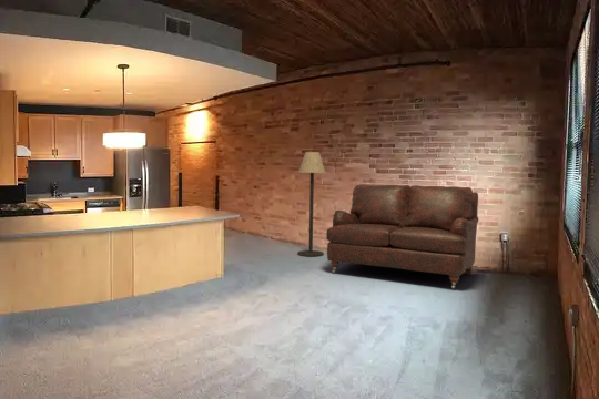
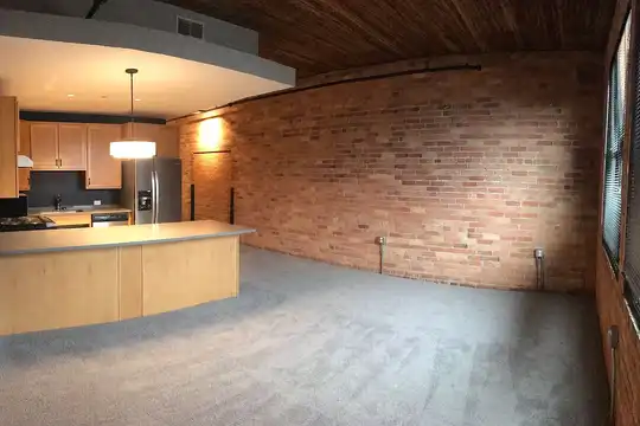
- sofa (404, 228)
- floor lamp (311, 203)
